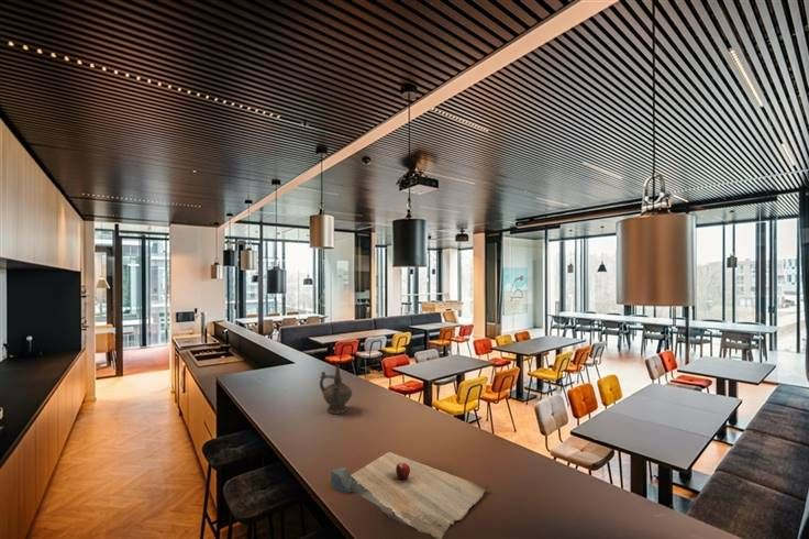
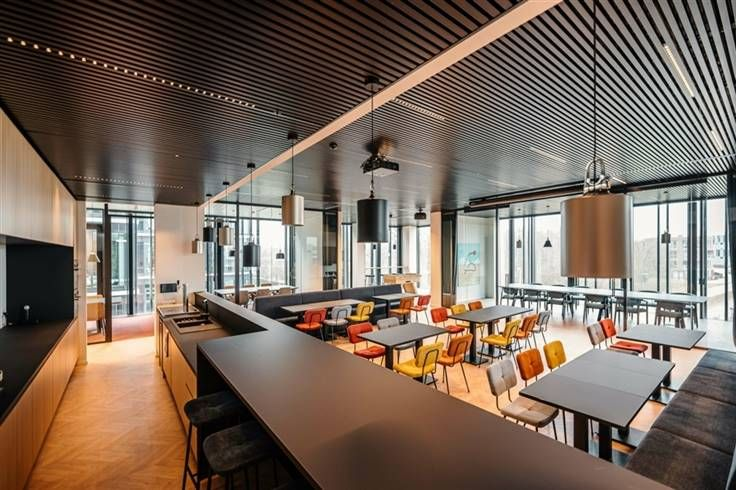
- cutting board (409, 480)
- ceremonial vessel (335, 387)
